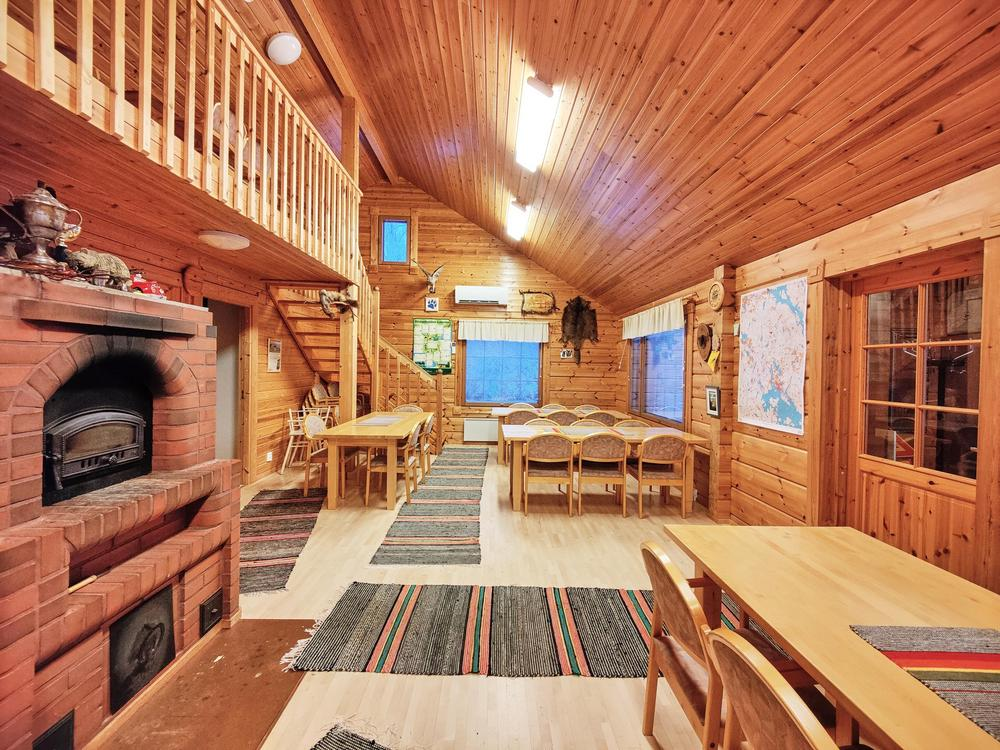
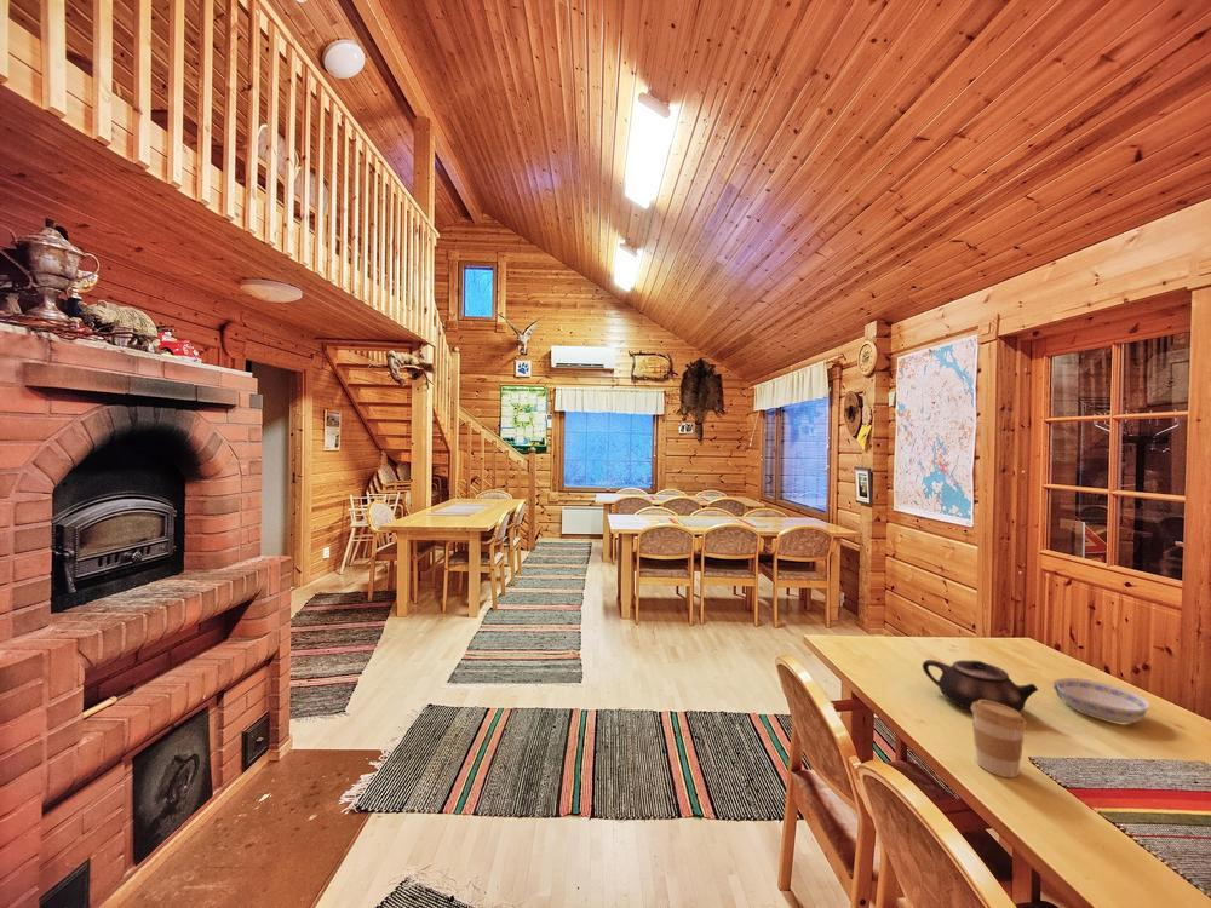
+ teapot (977, 682)
+ coffee cup (997, 736)
+ bowl (1098, 701)
